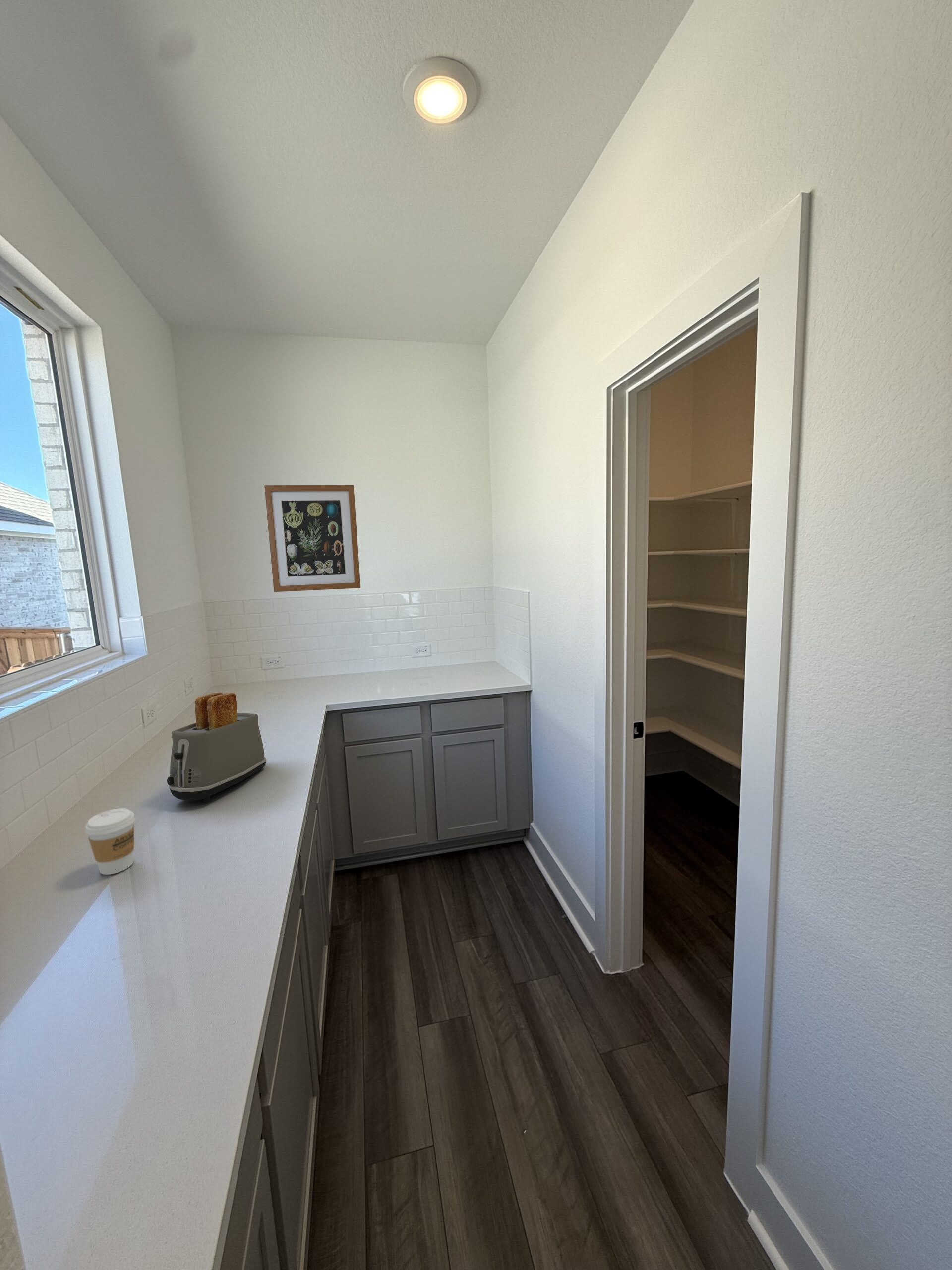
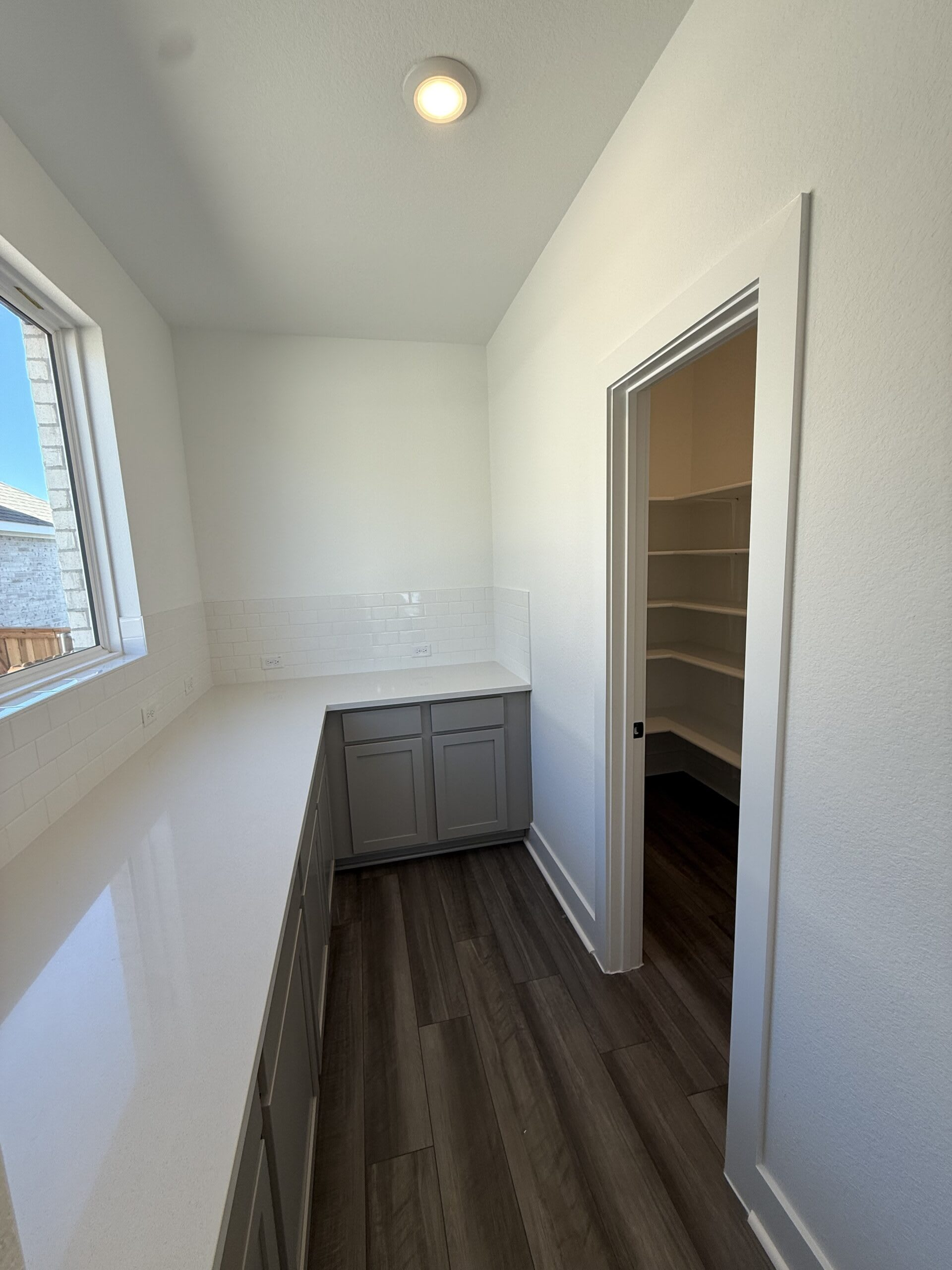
- wall art (314, 538)
- coffee cup (113, 841)
- toaster (217, 740)
